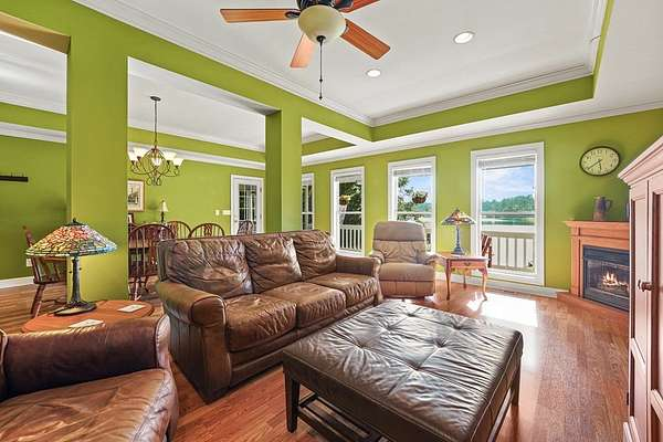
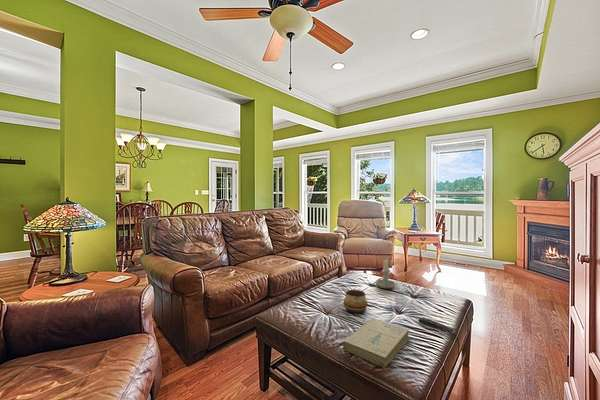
+ candle (385, 272)
+ book (377, 338)
+ remote control (436, 325)
+ decorative bowl (355, 301)
